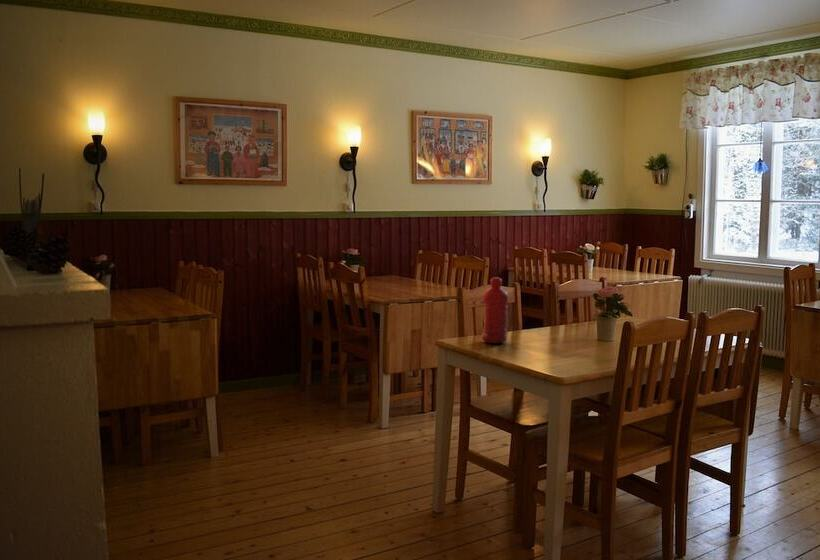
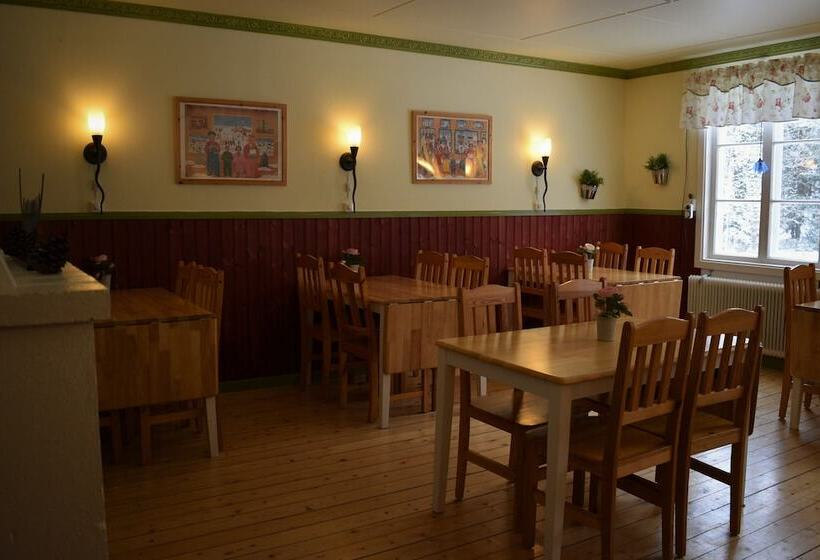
- water bottle (494, 309)
